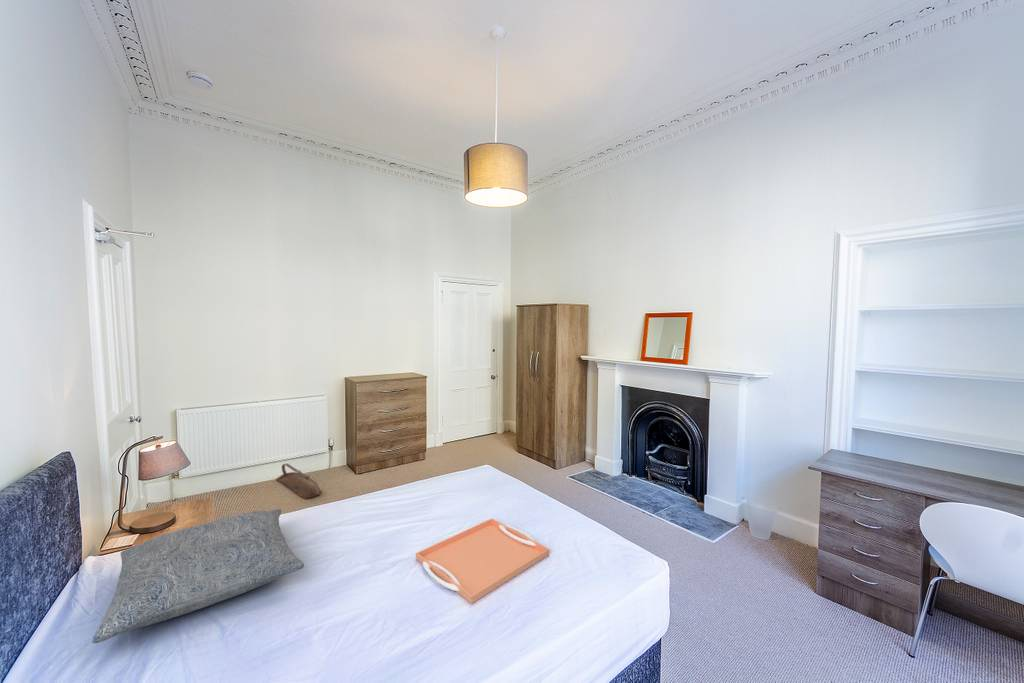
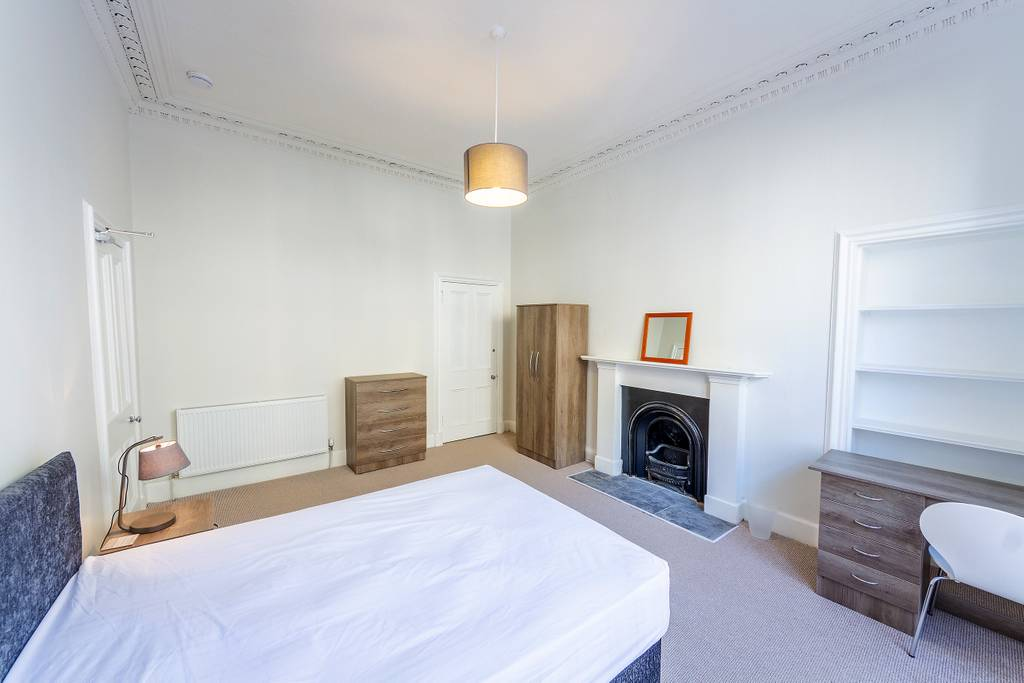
- pillow (209, 559)
- bag (298, 479)
- serving tray (483, 553)
